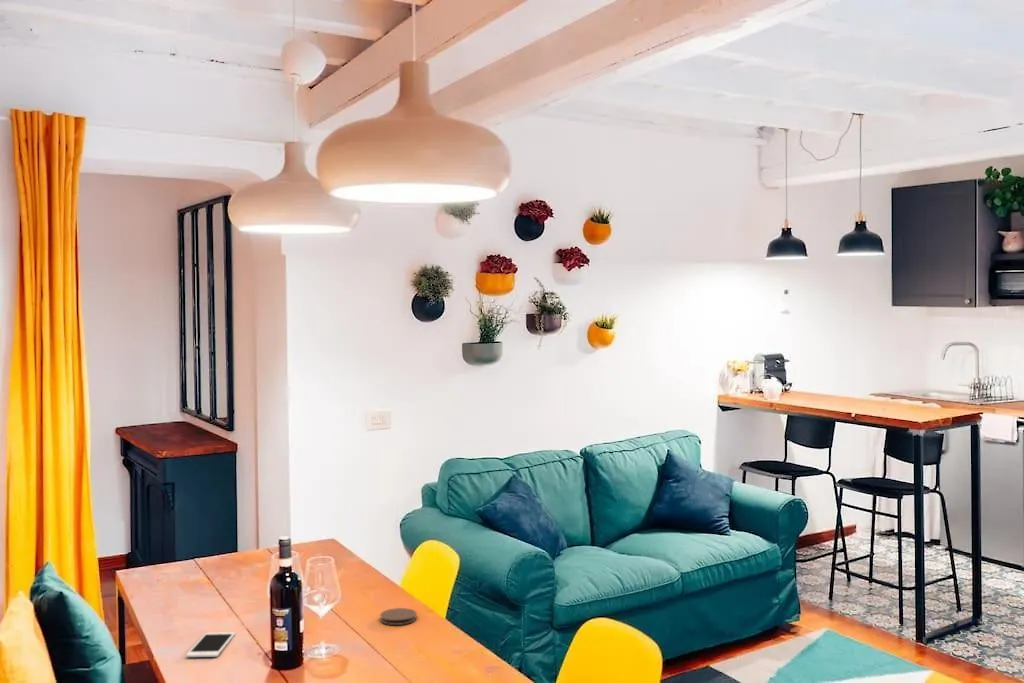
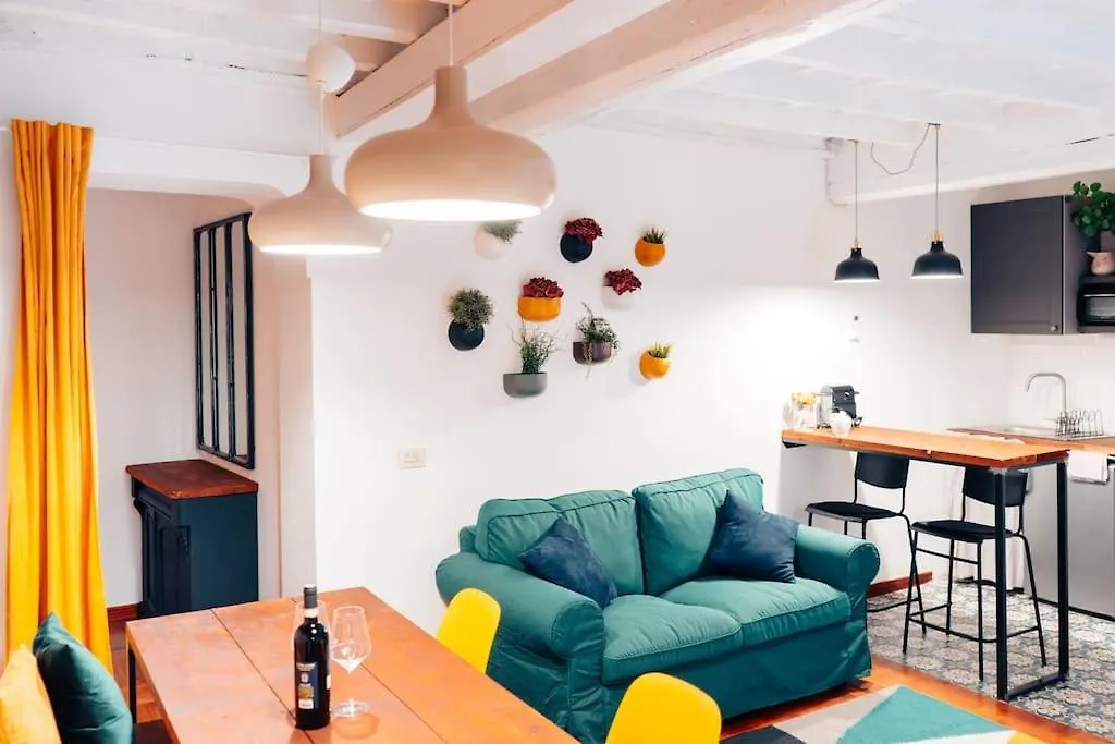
- coaster (398, 616)
- cell phone (211, 644)
